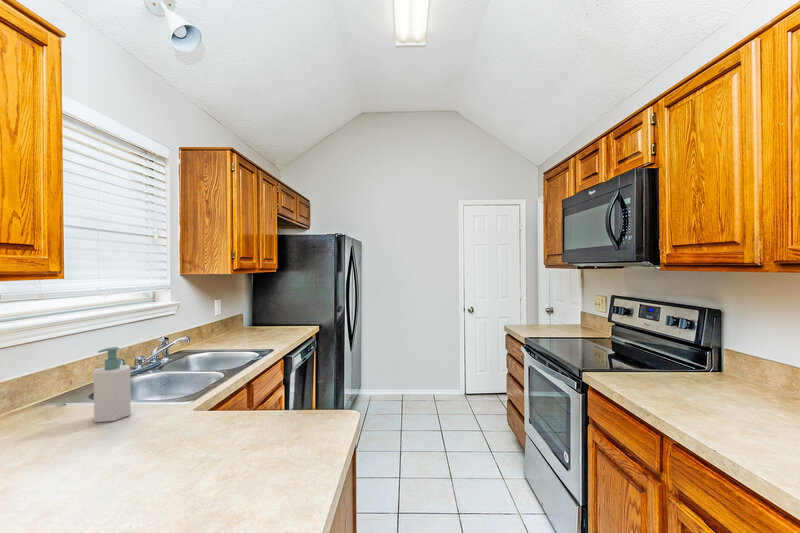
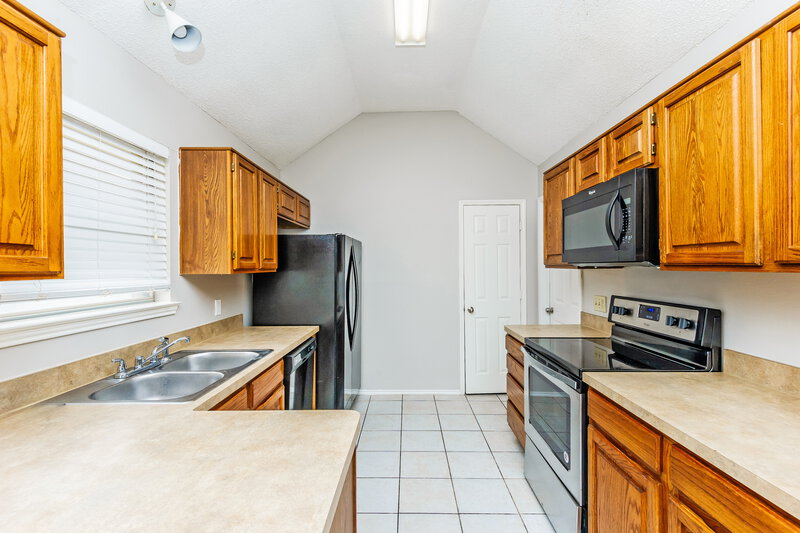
- soap bottle (112, 382)
